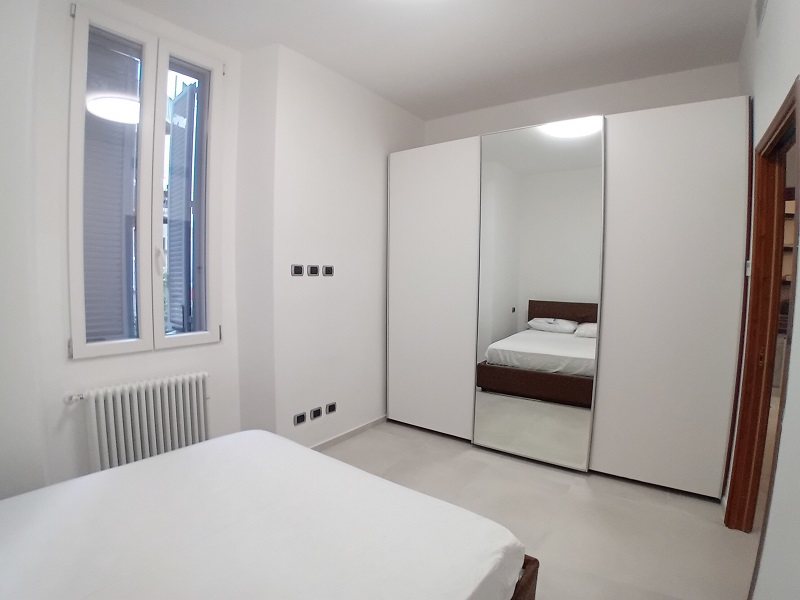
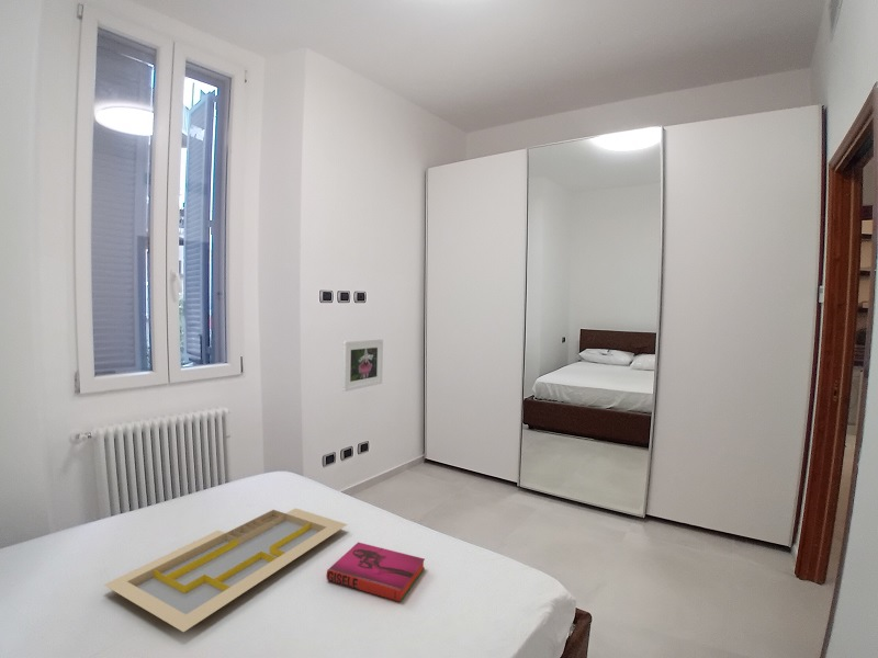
+ serving tray (241, 554)
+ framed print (363, 363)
+ hardback book (376, 569)
